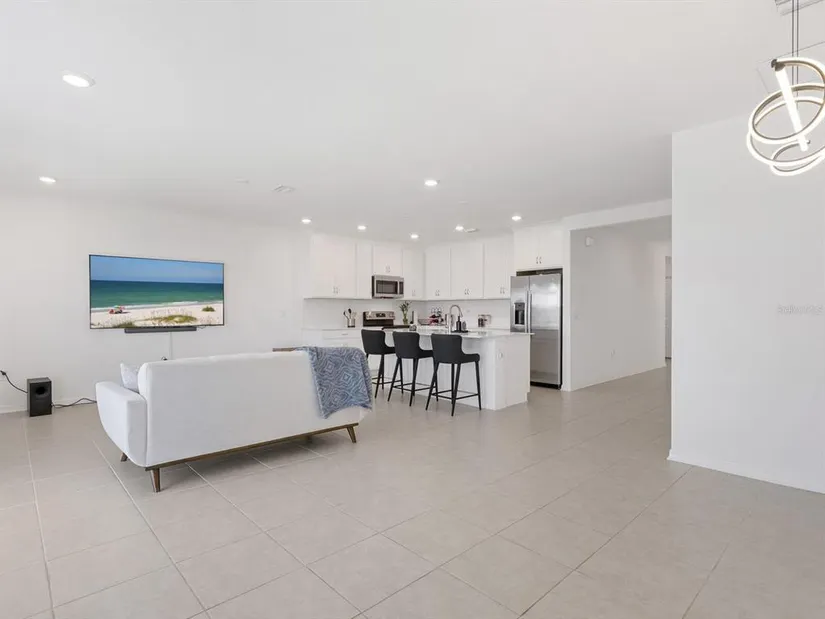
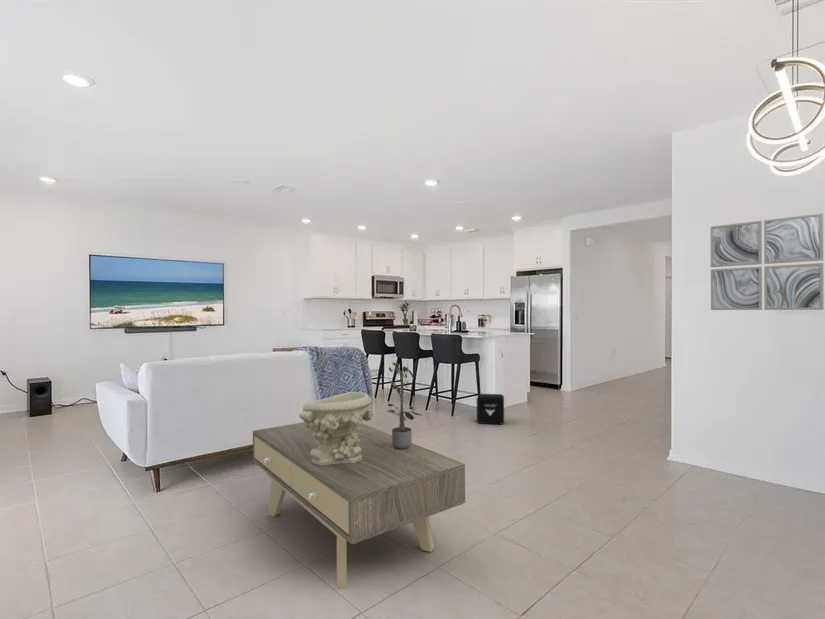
+ air purifier (490, 408)
+ coffee table (343, 488)
+ potted plant (401, 402)
+ wall art (764, 266)
+ decorative bowl (339, 427)
